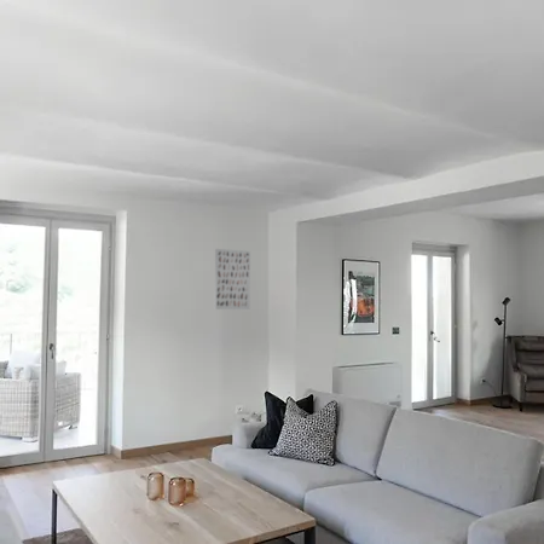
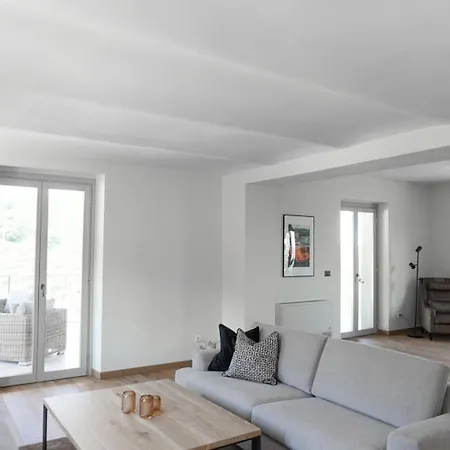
- wall art (232, 279)
